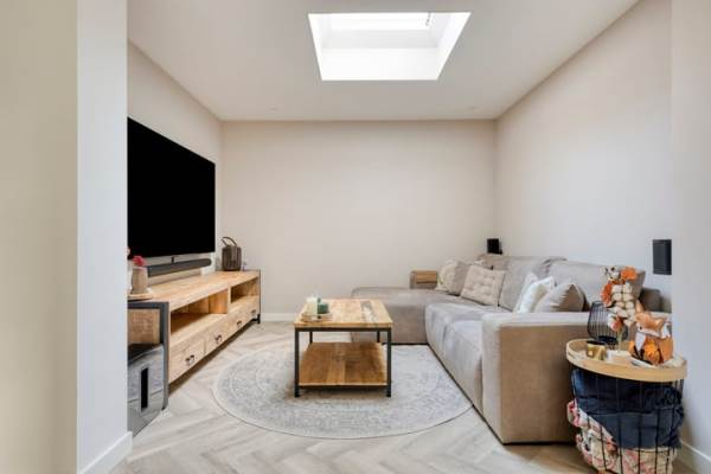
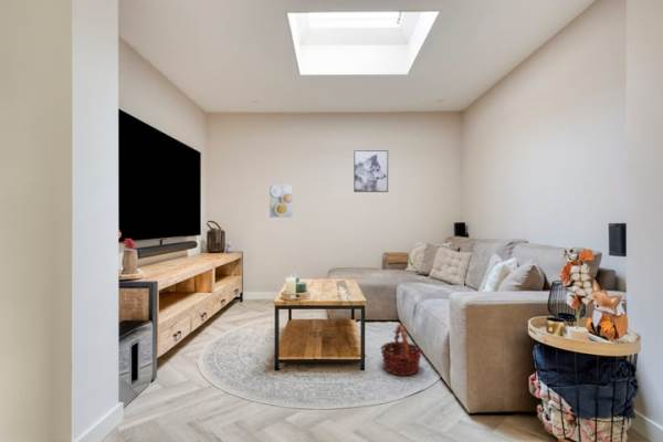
+ wall art (370, 171)
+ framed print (281, 201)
+ basket (400, 346)
